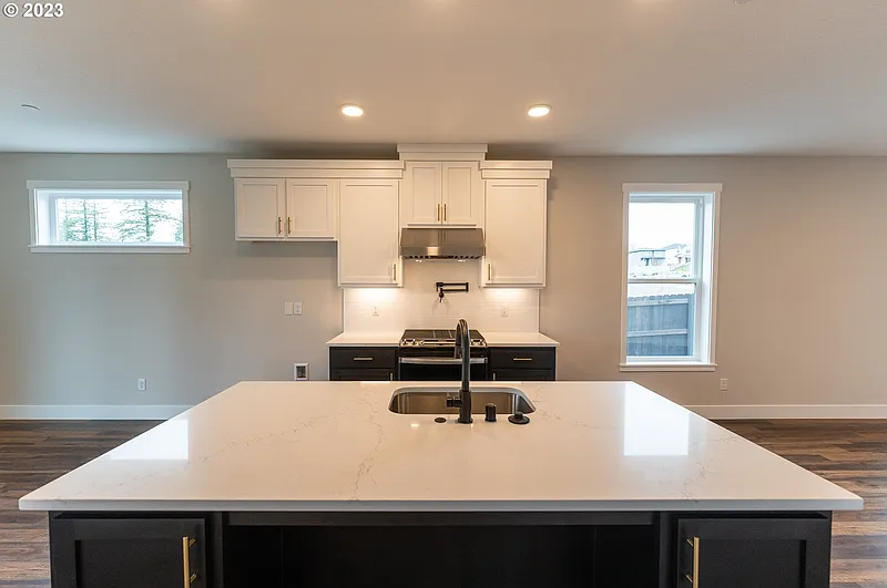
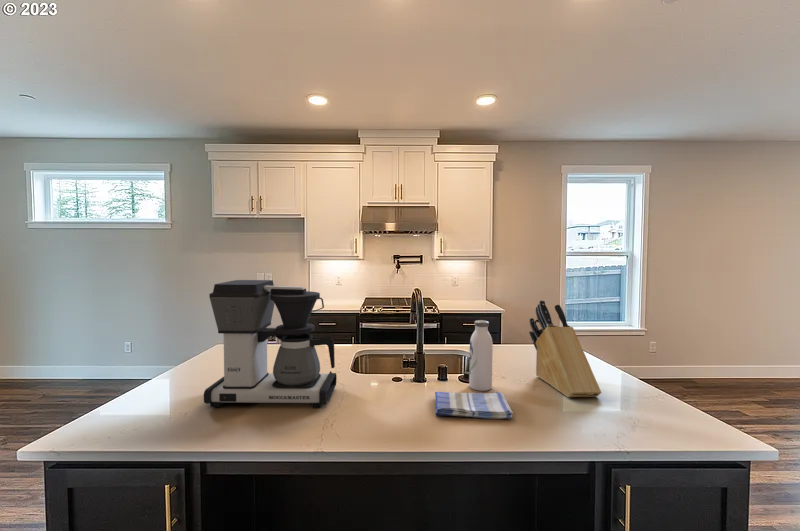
+ water bottle (481, 354)
+ knife block (560, 343)
+ coffee maker (278, 338)
+ dish towel (471, 402)
